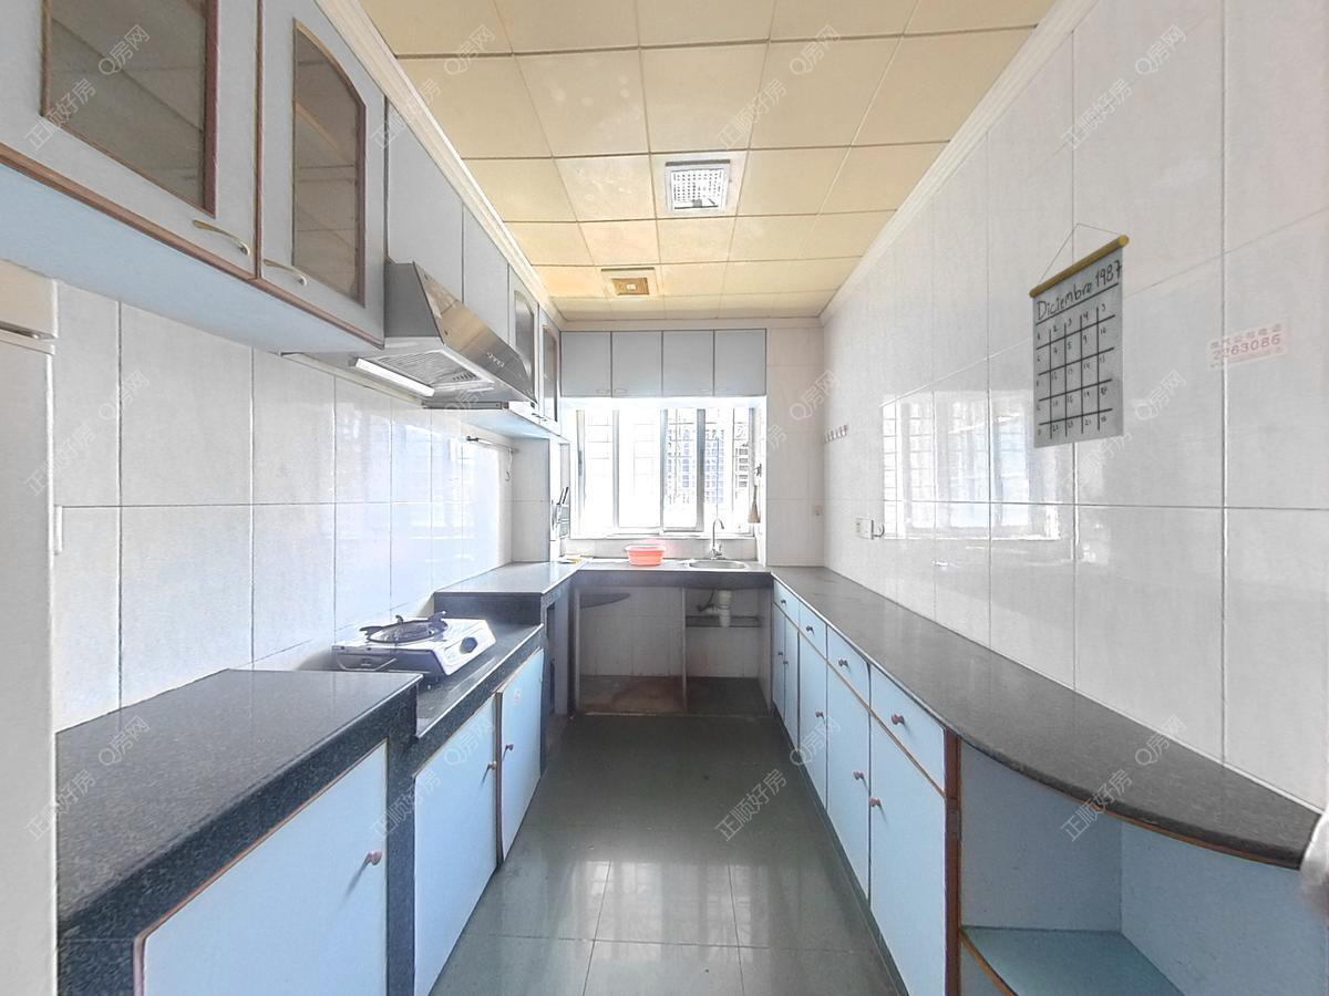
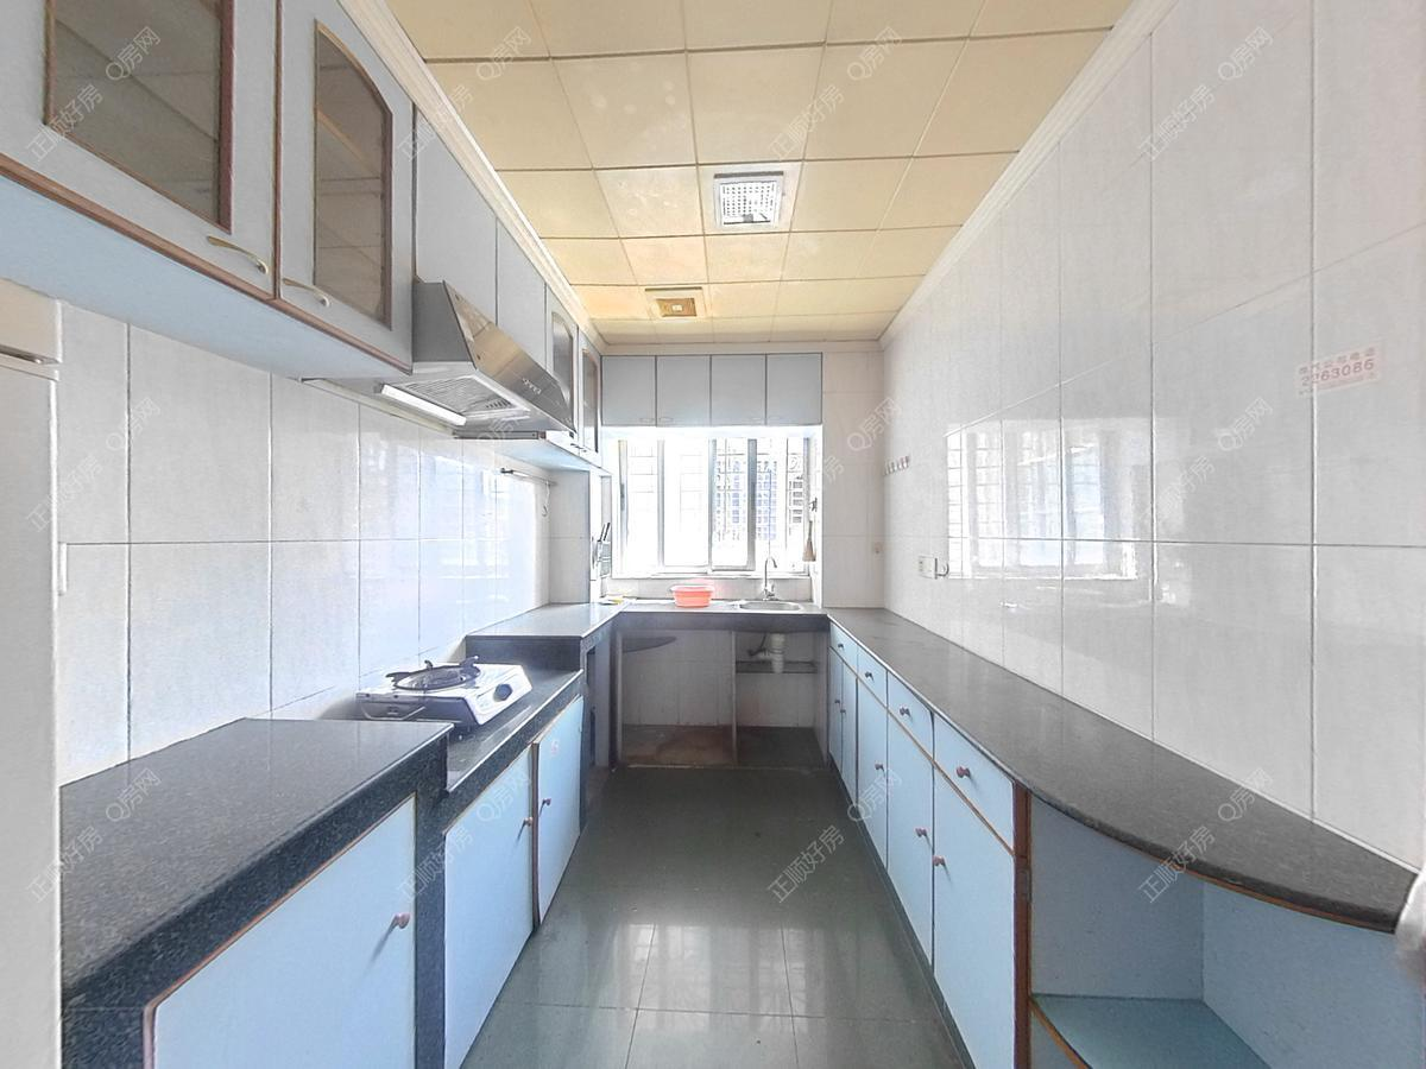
- calendar (1073, 332)
